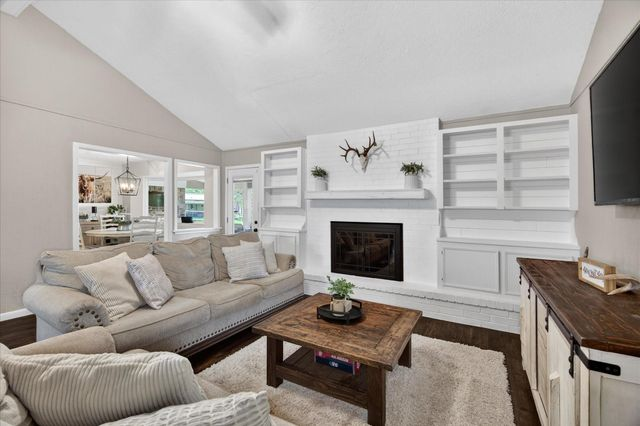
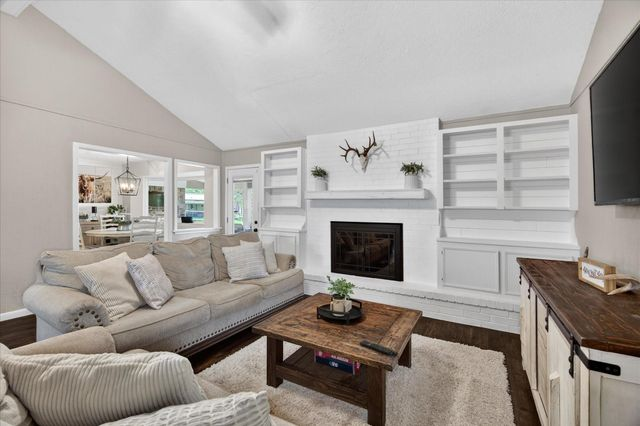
+ remote control (378, 348)
